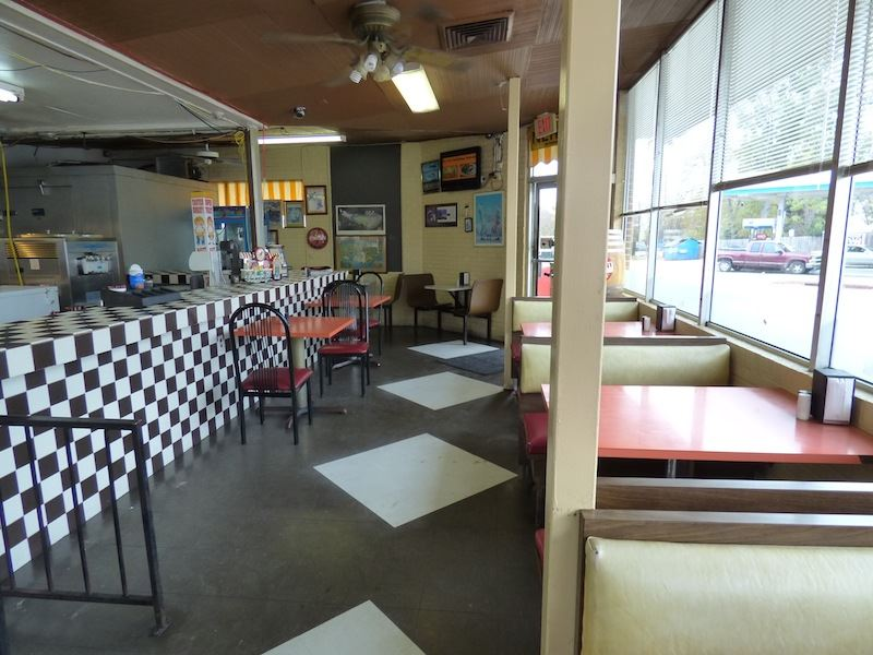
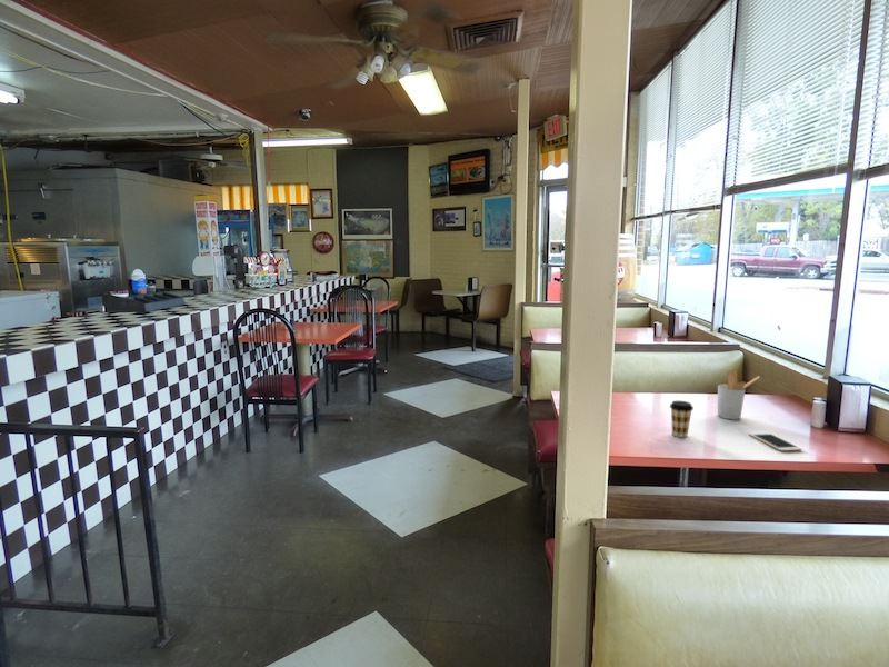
+ coffee cup (680, 419)
+ cell phone (773, 440)
+ utensil holder (738, 395)
